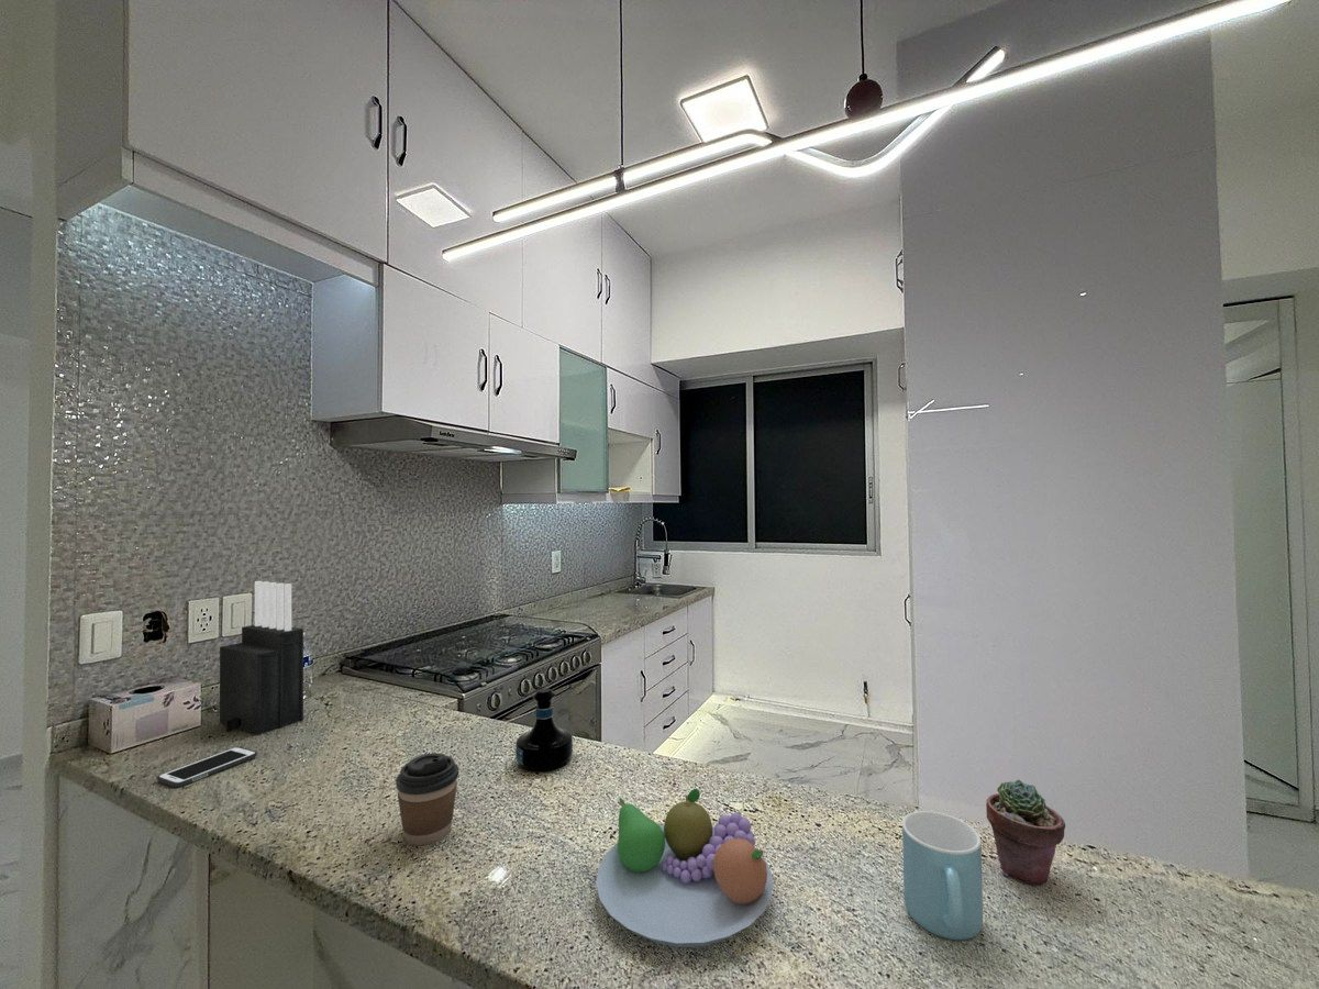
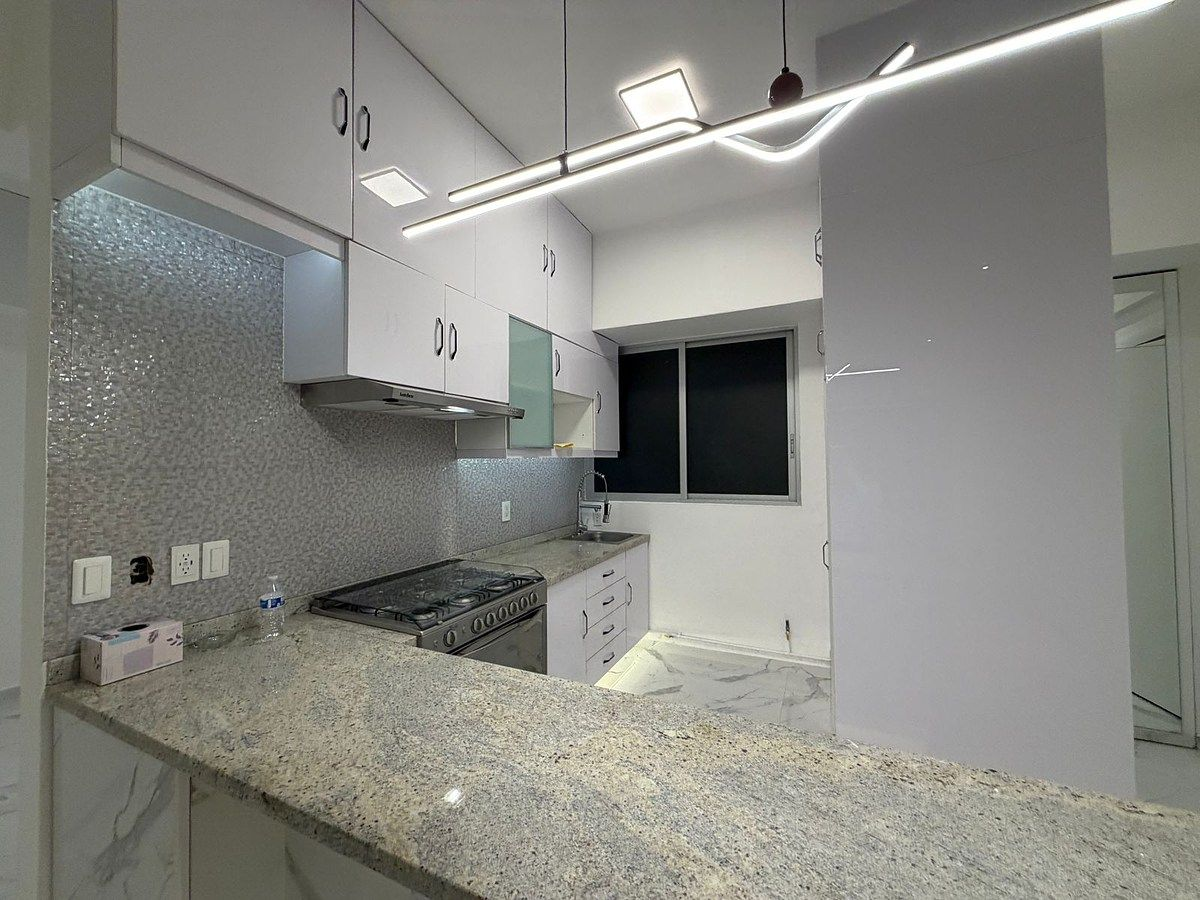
- knife block (256, 654)
- tequila bottle (544, 724)
- fruit bowl (680, 852)
- potted succulent (1023, 826)
- cell phone (209, 765)
- mug (944, 881)
- coffee cup (428, 793)
